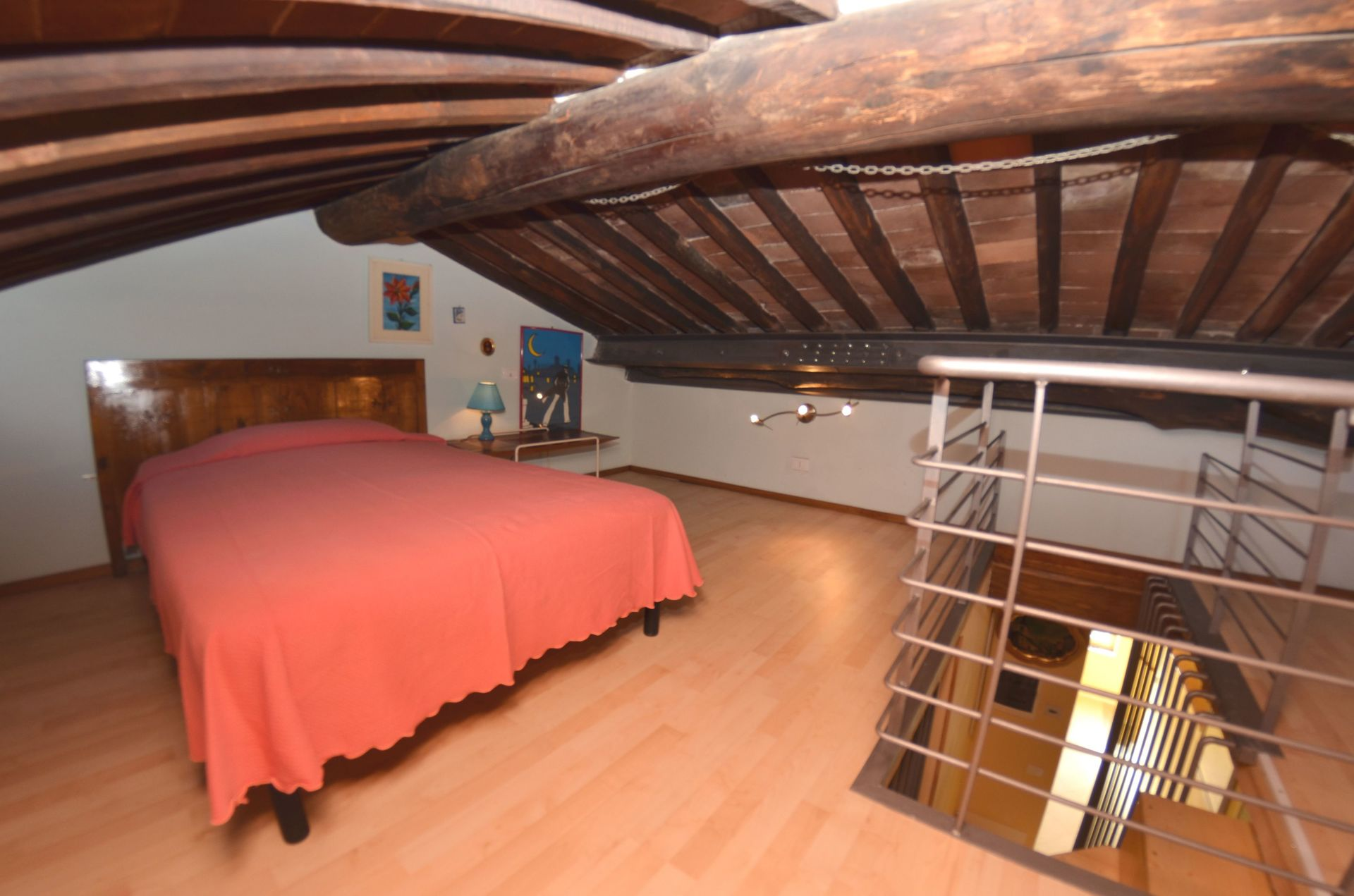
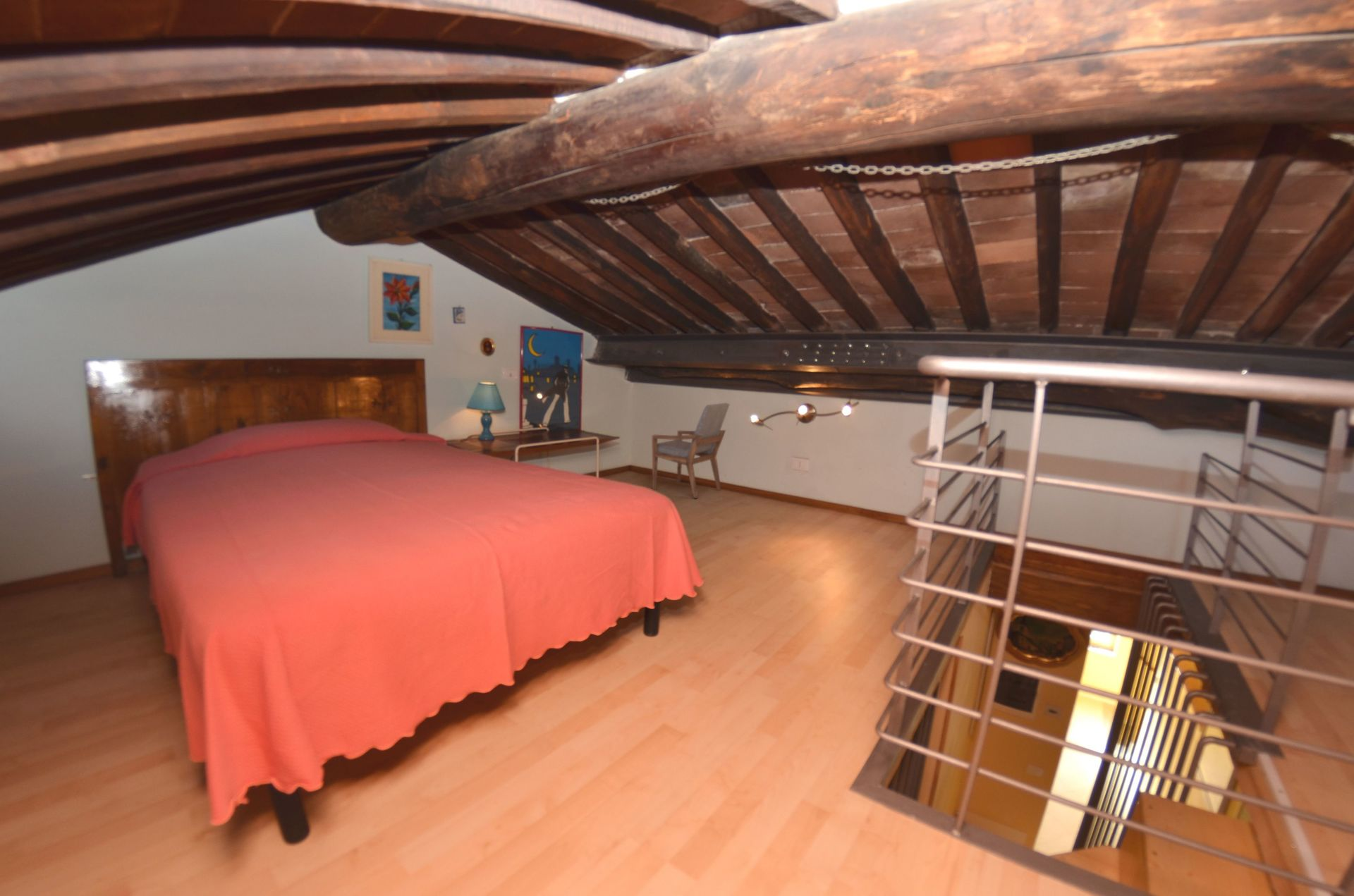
+ armchair (690, 446)
